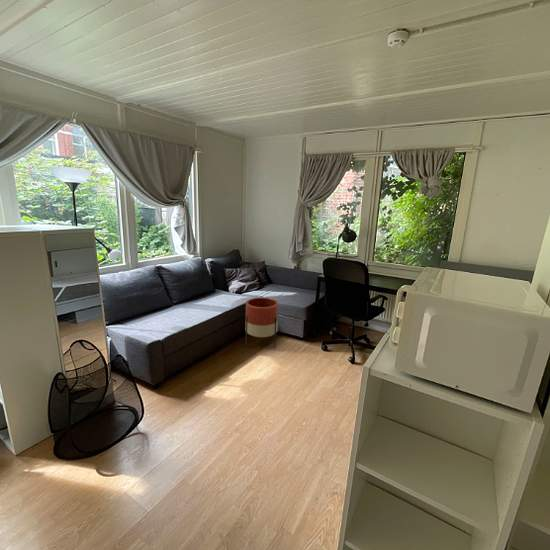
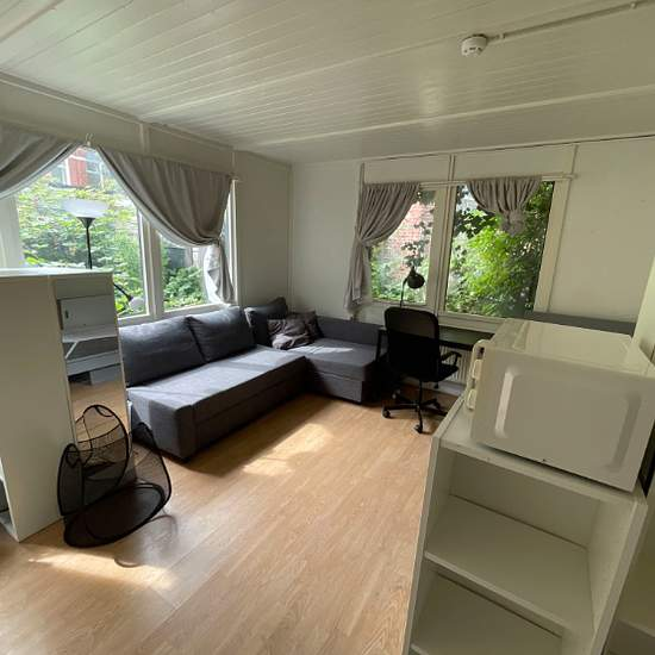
- planter (261, 323)
